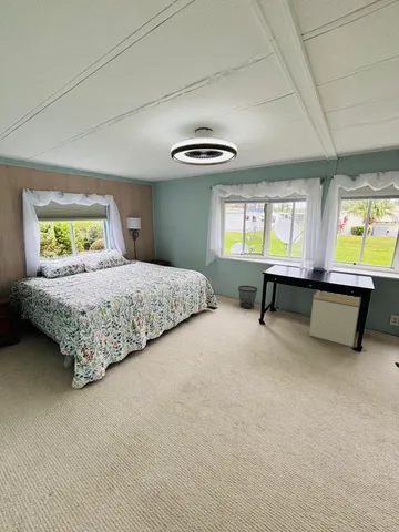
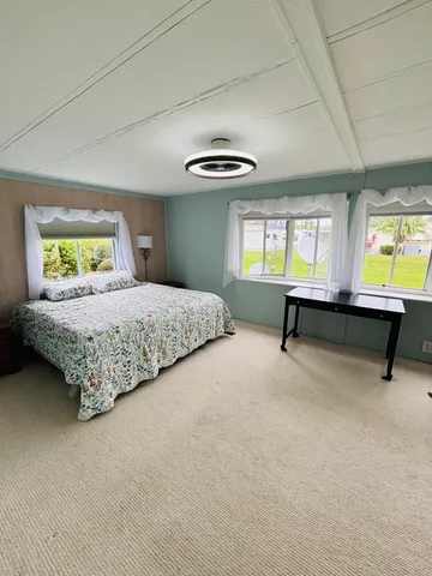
- wastebasket (246, 297)
- storage bin (335, 313)
